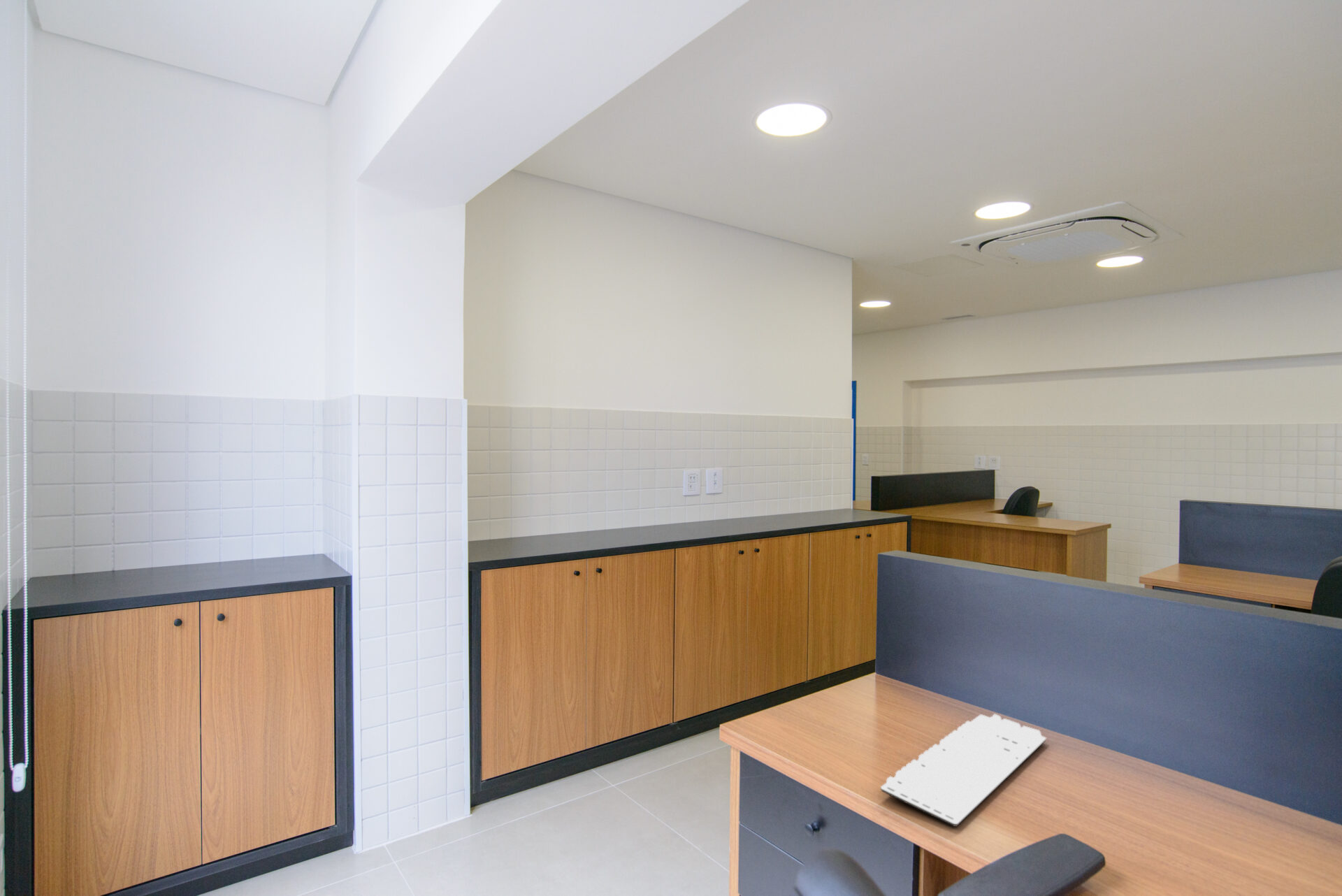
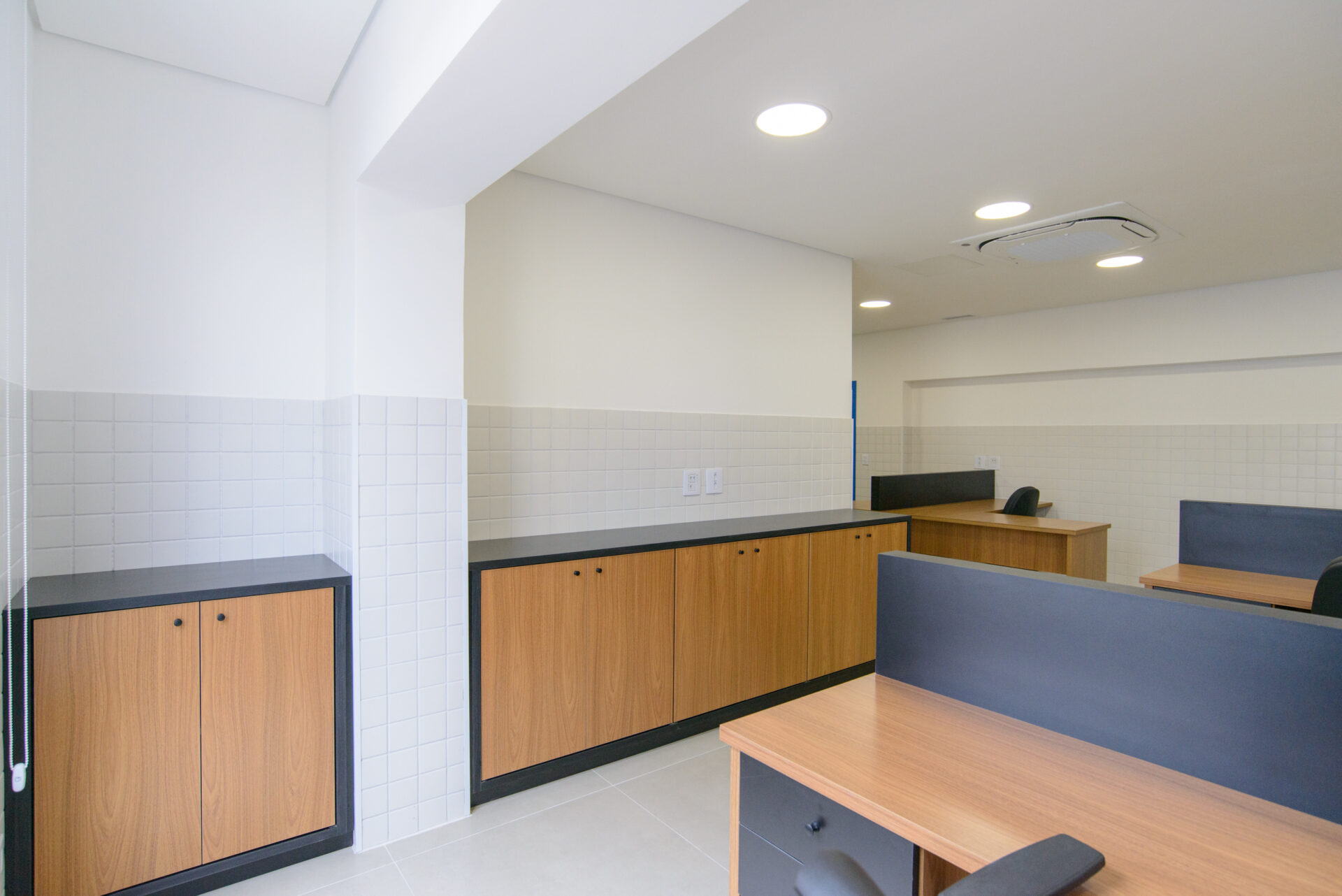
- keyboard (970, 758)
